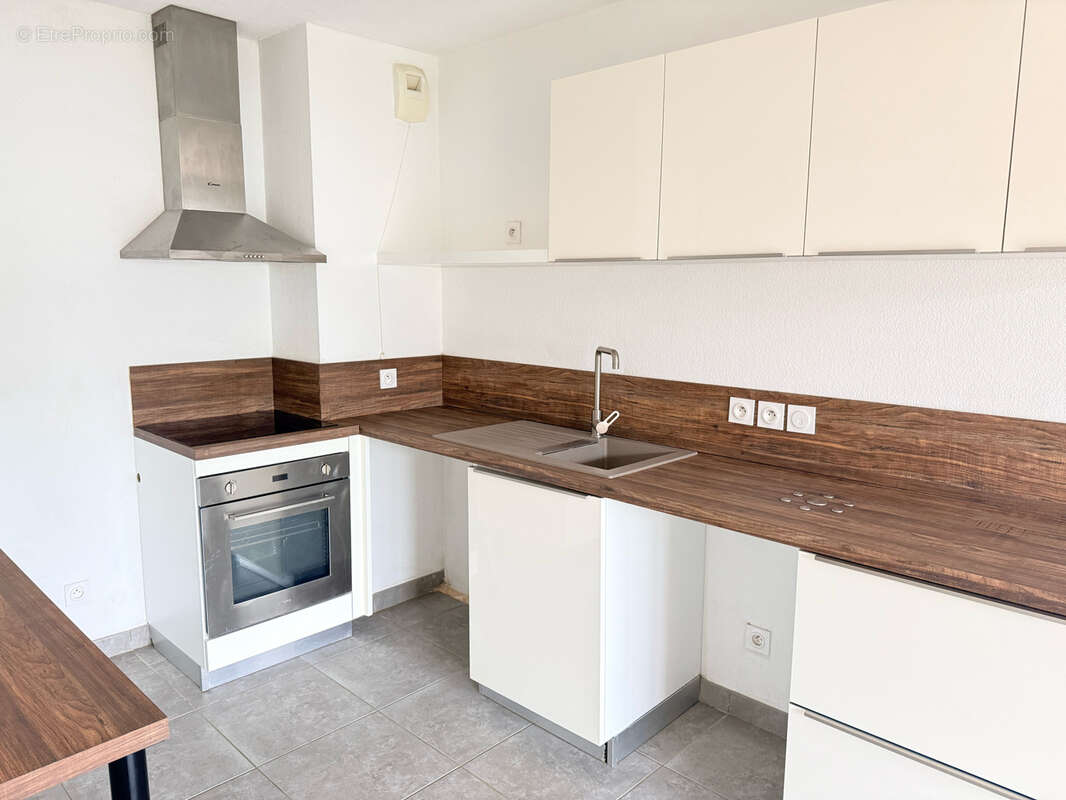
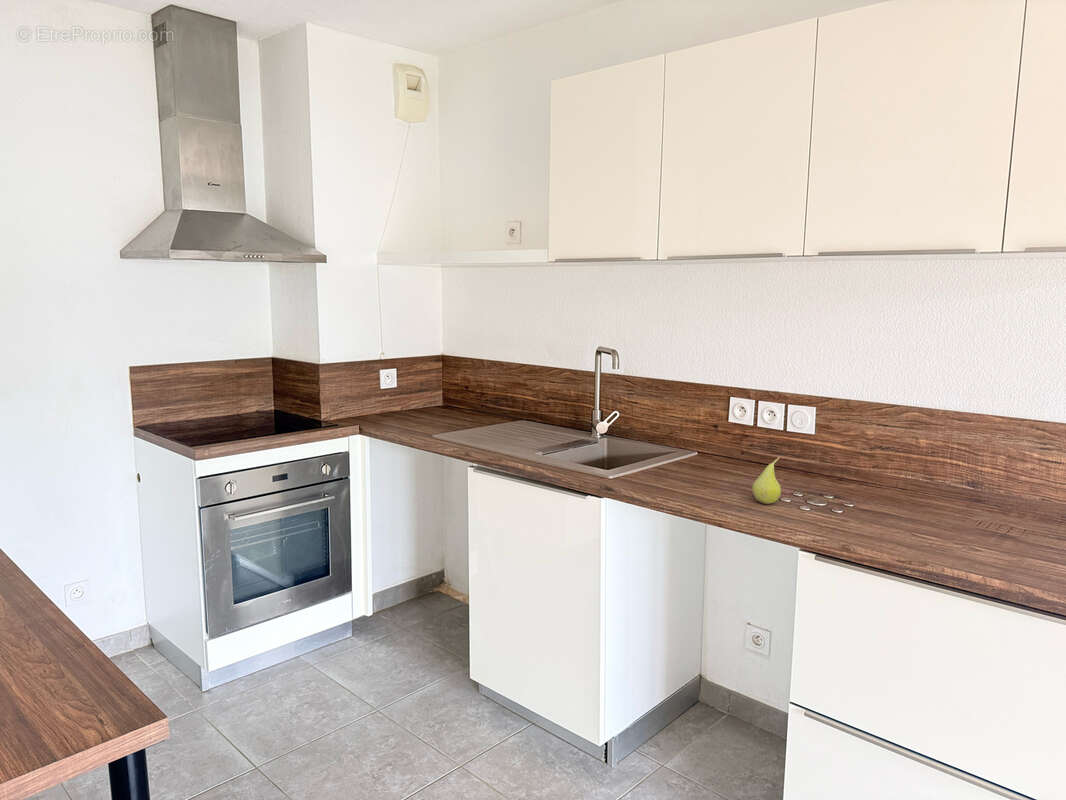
+ fruit (768, 480)
